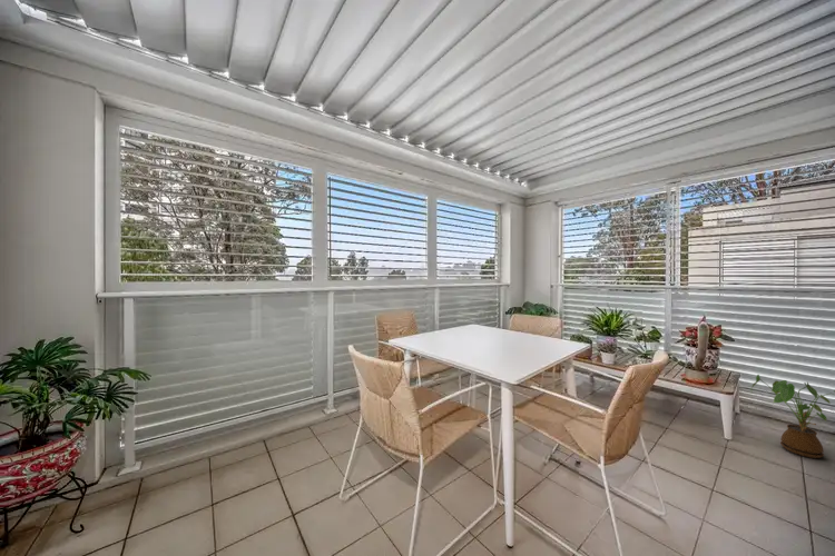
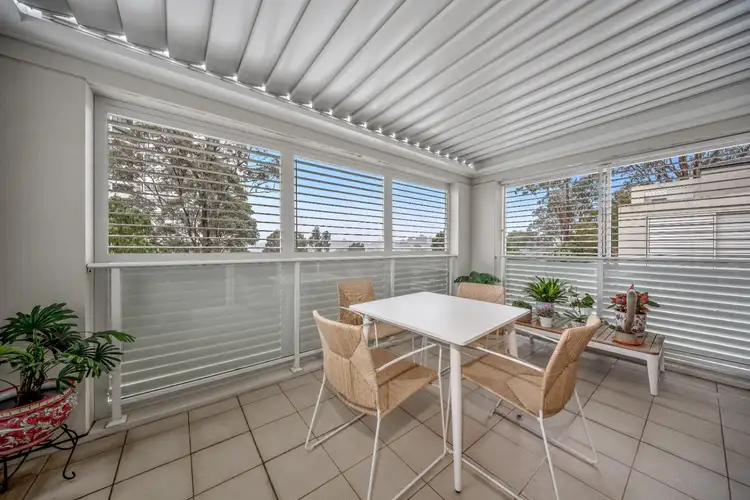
- house plant (794, 413)
